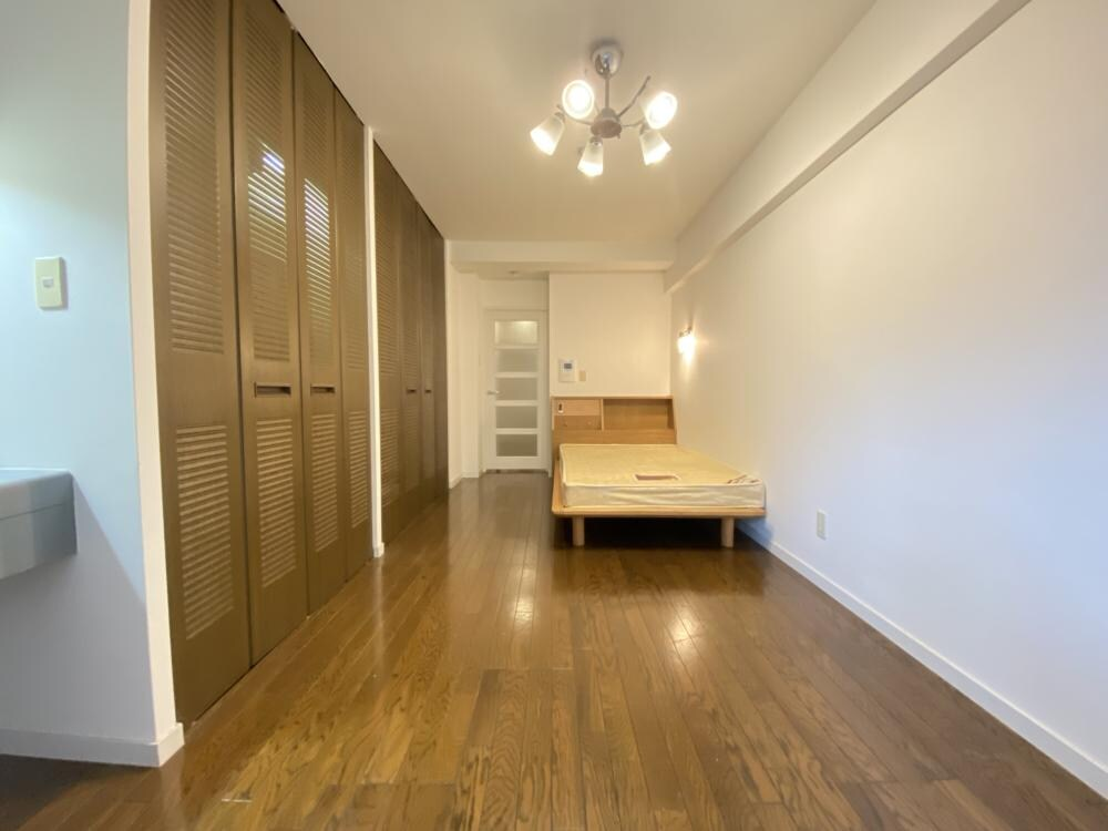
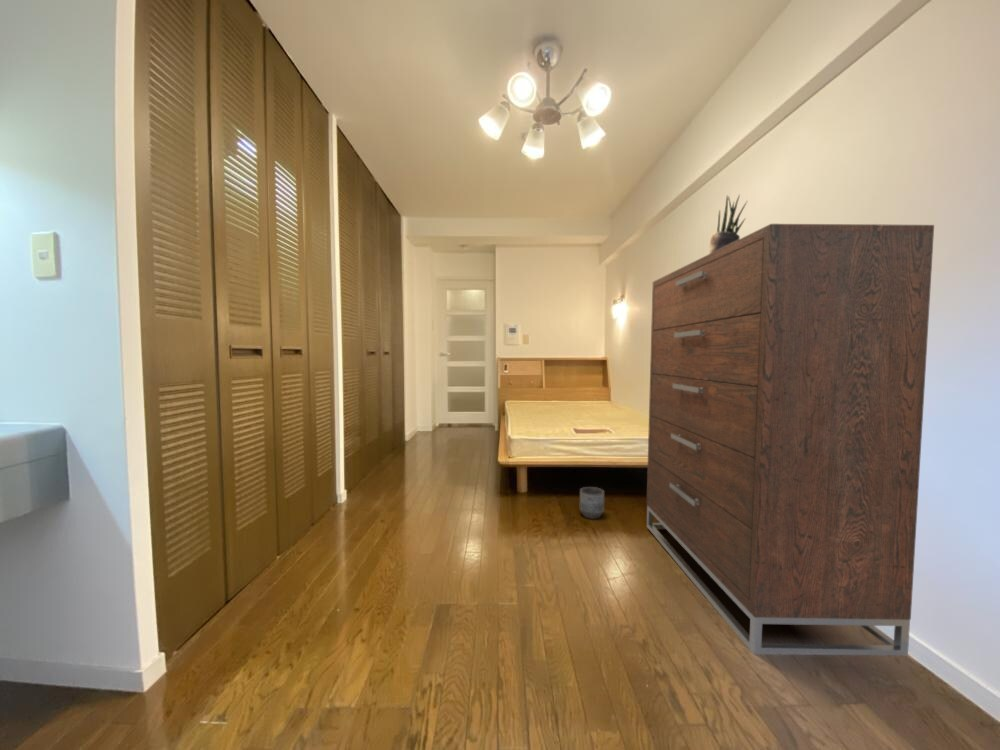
+ dresser (744, 420)
+ potted plant (728, 224)
+ planter (591, 503)
